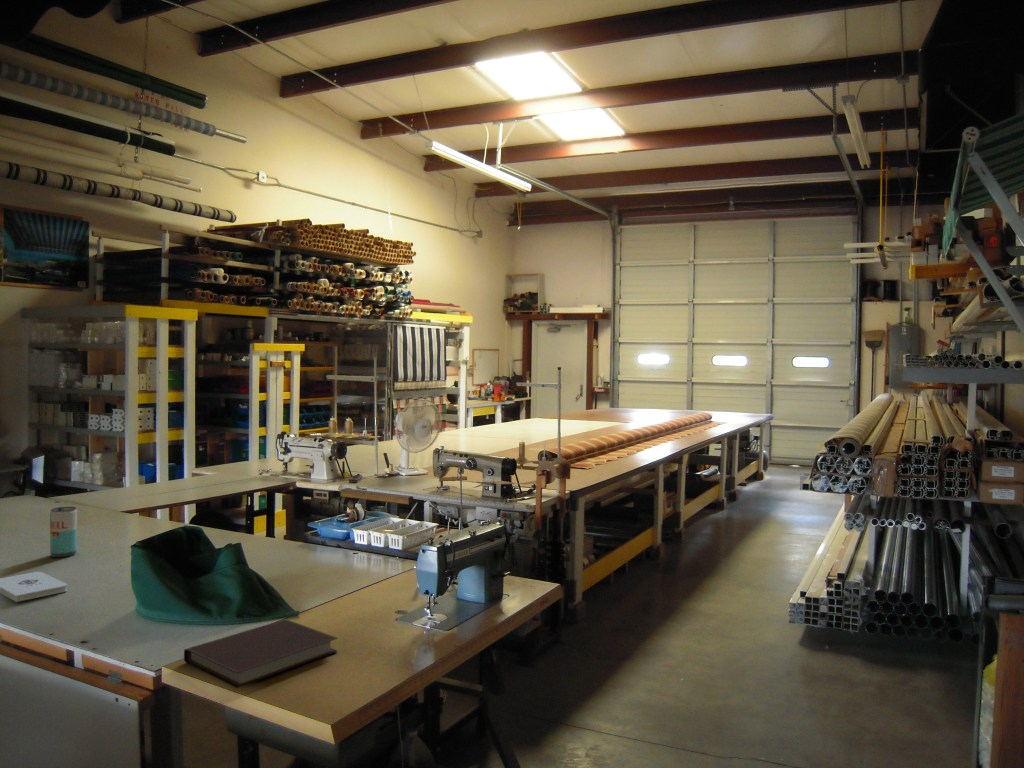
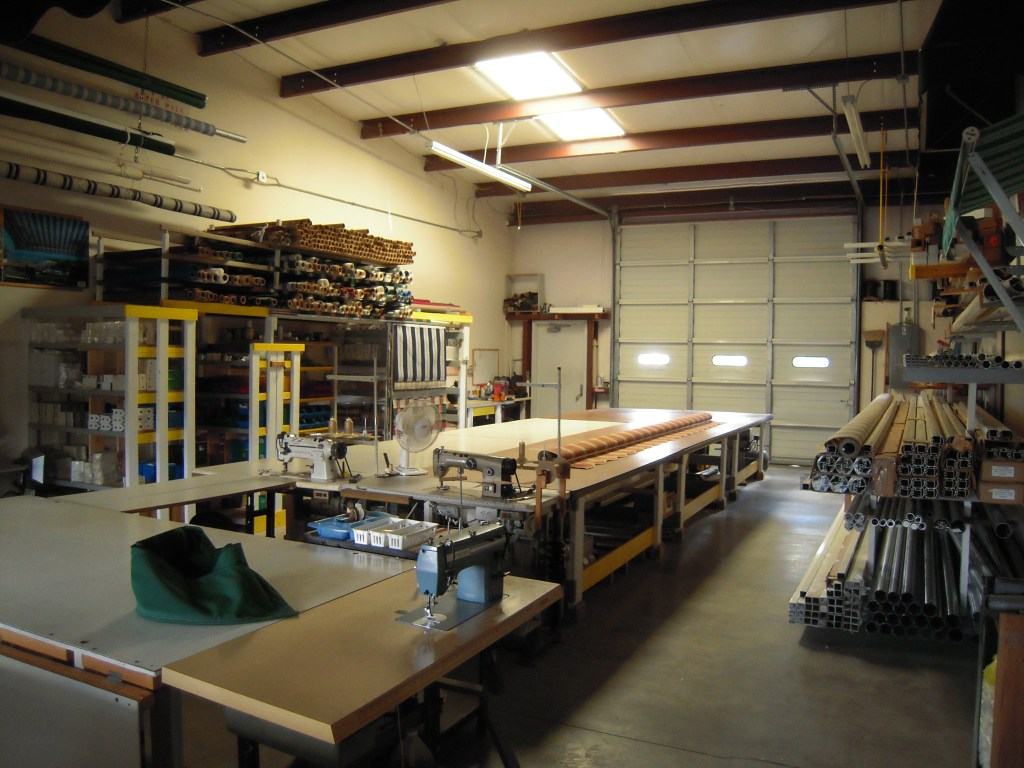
- notepad (28, 585)
- notebook (262, 649)
- beverage can (63, 531)
